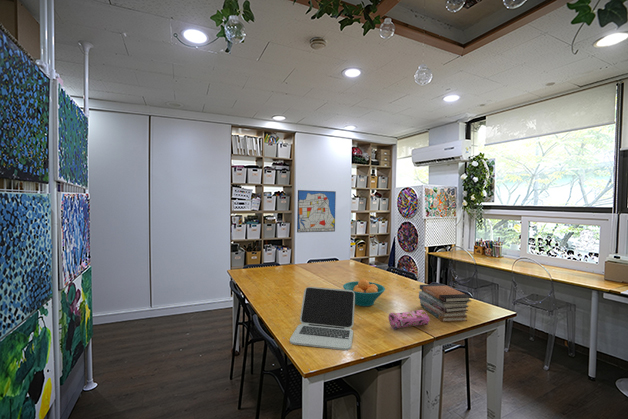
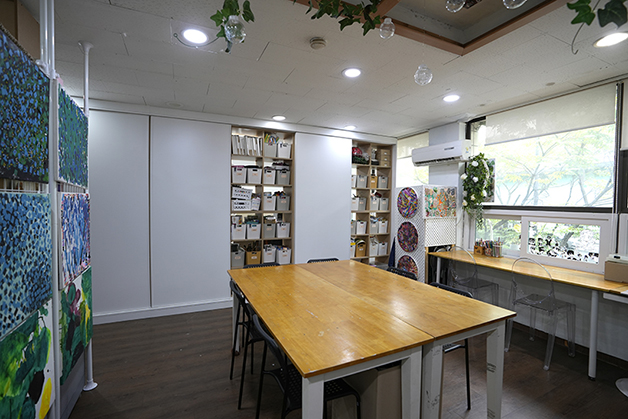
- wall art (316, 211)
- laptop (324, 314)
- pencil case (408, 319)
- fruit bowl (363, 291)
- book stack (442, 301)
